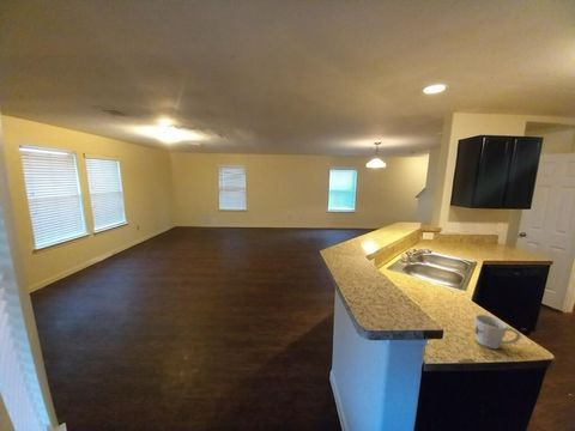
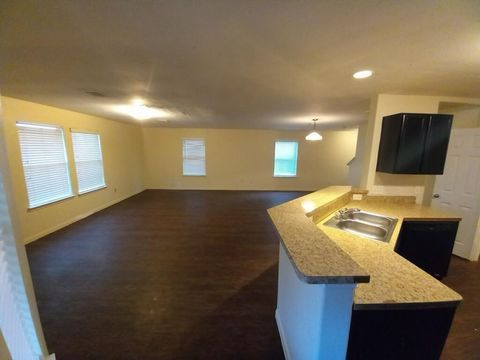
- mug (495, 333)
